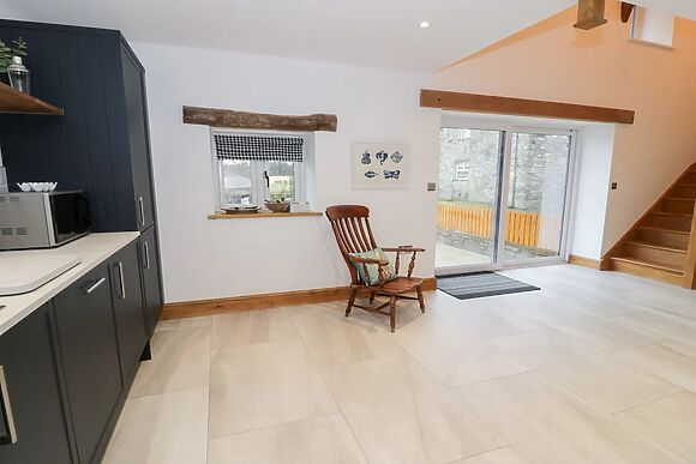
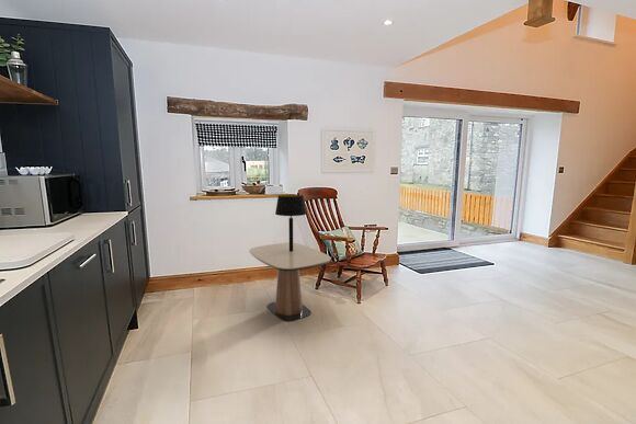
+ table lamp (291, 222)
+ side table (288, 282)
